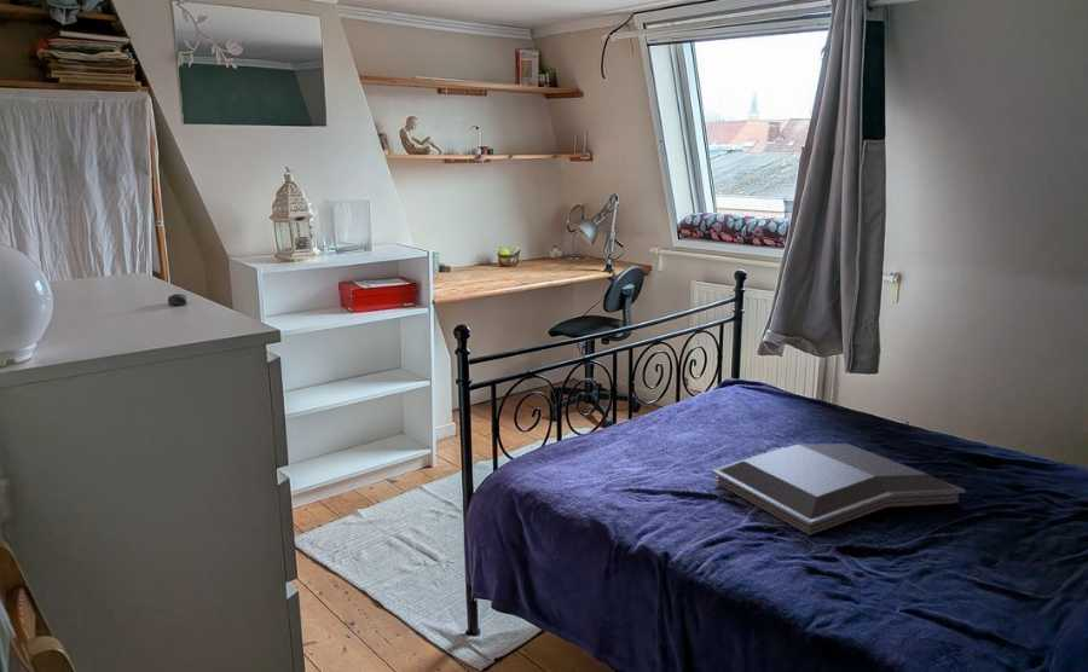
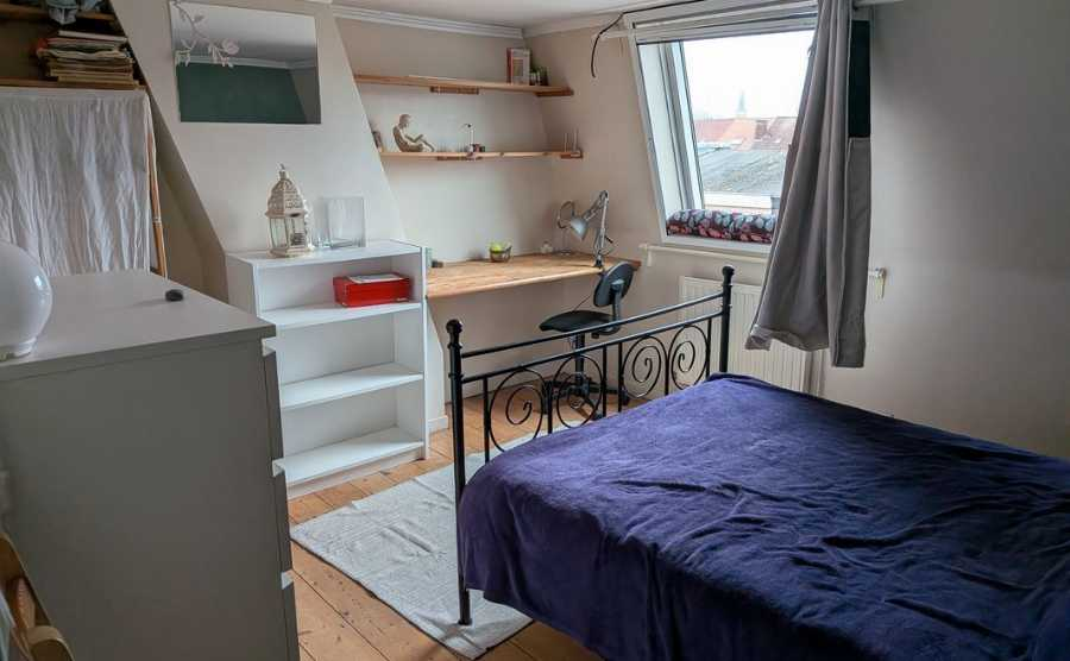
- serving tray (833, 476)
